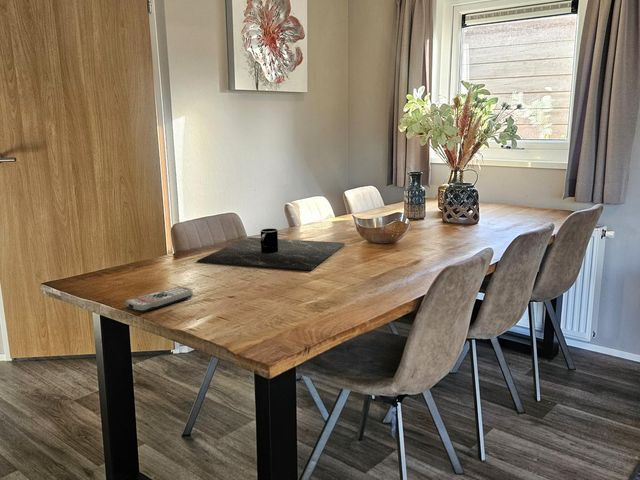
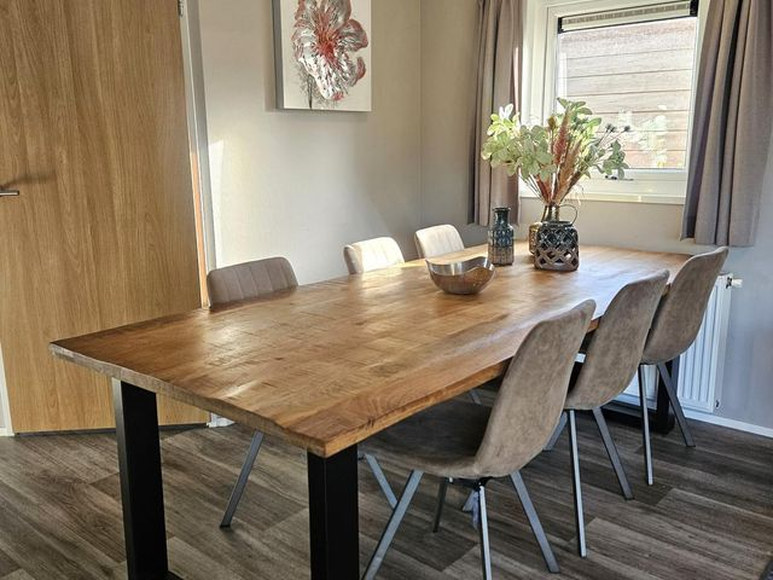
- placemat (275, 241)
- remote control (161, 298)
